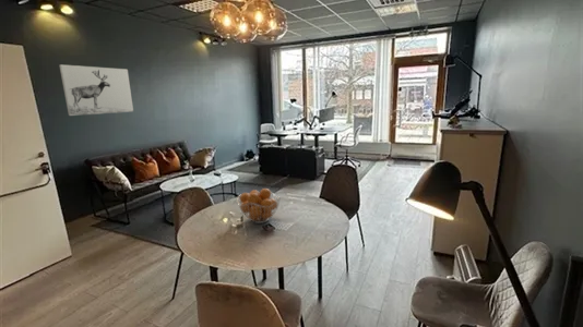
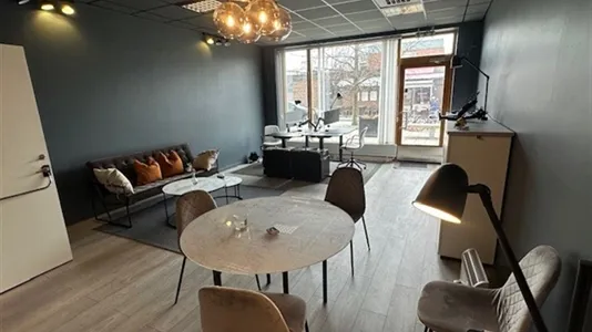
- wall art (99, 90)
- fruit basket (259, 205)
